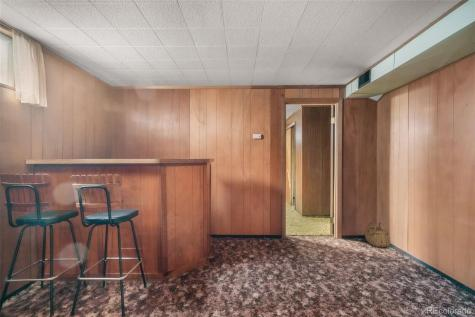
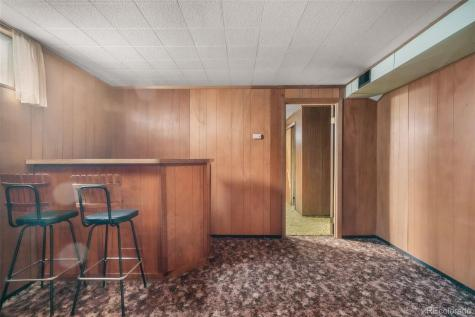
- basket (377, 233)
